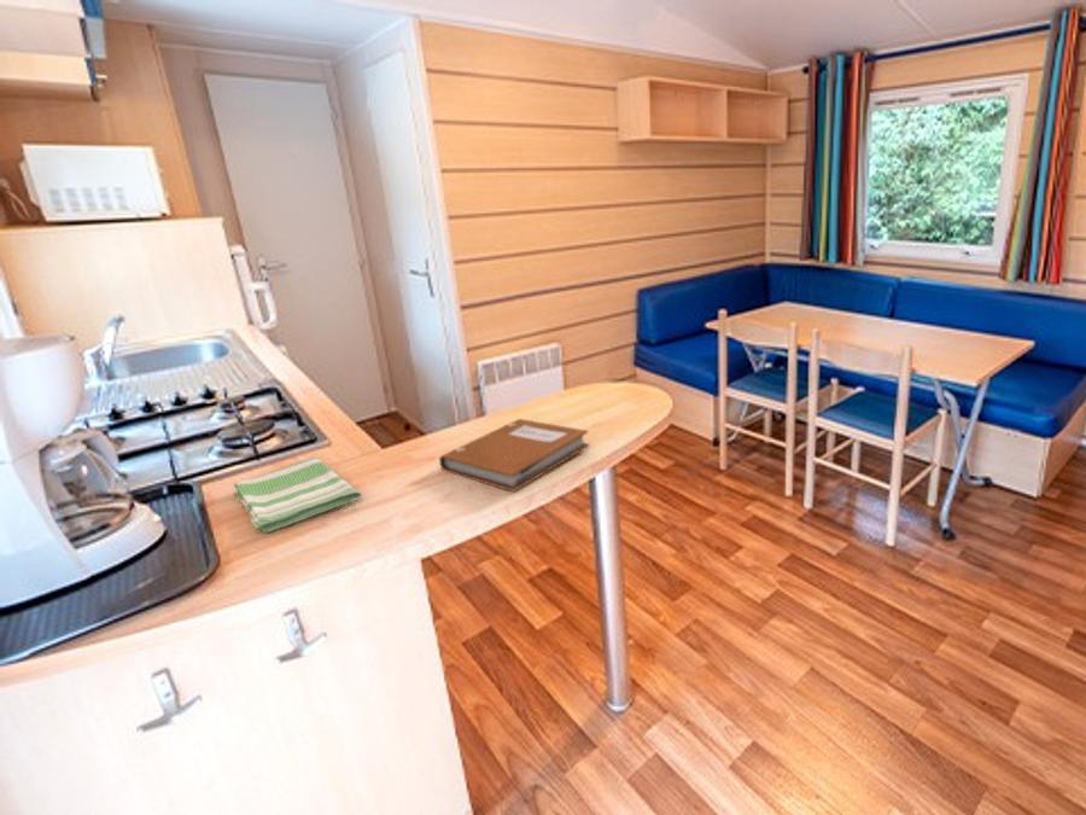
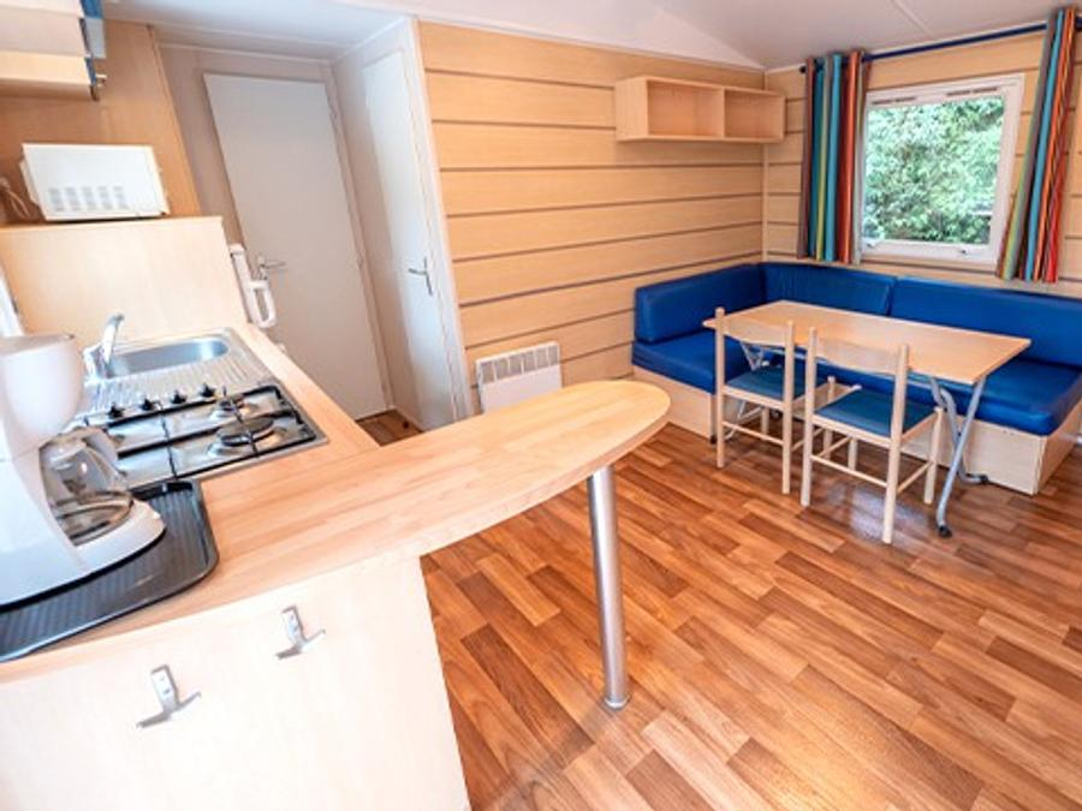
- dish towel (292, 490)
- notebook (516, 449)
